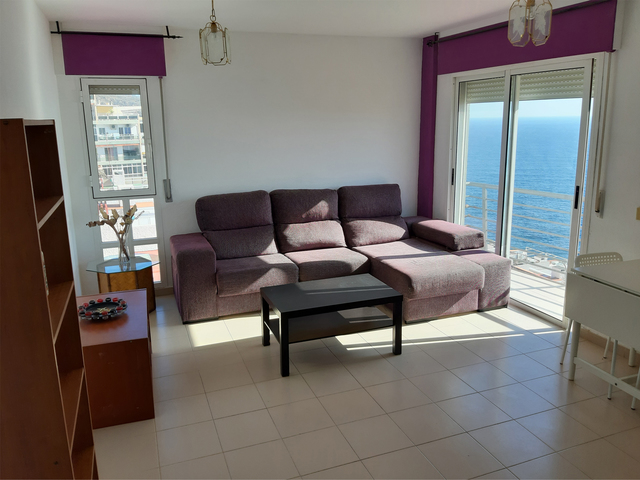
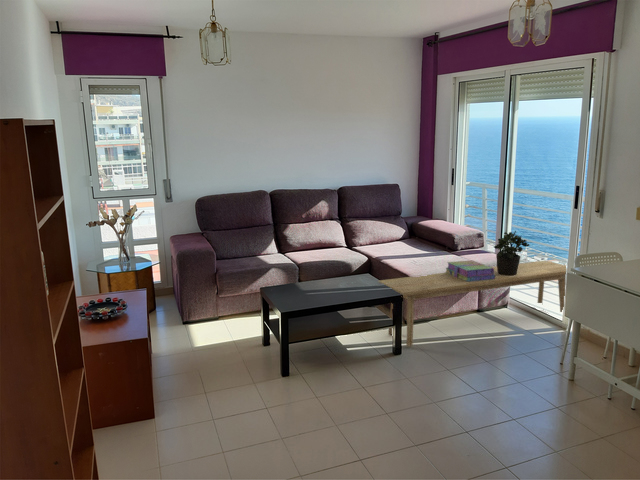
+ stack of books (469, 270)
+ bench (479, 290)
+ potted plant (510, 252)
